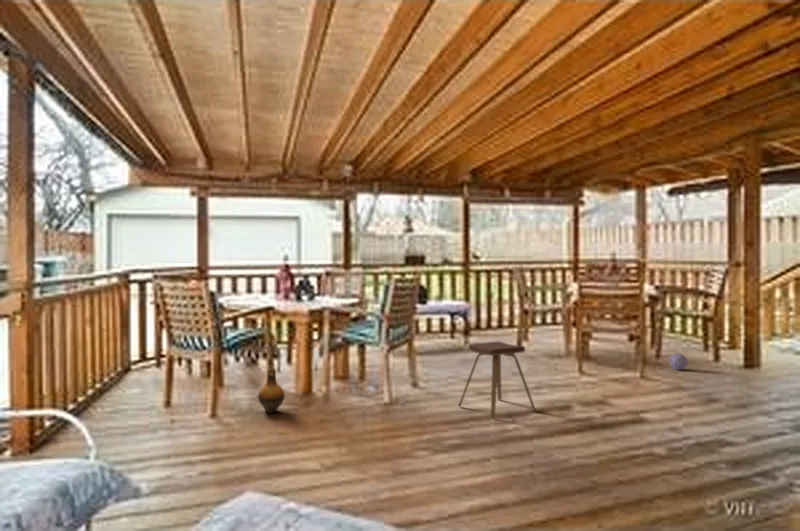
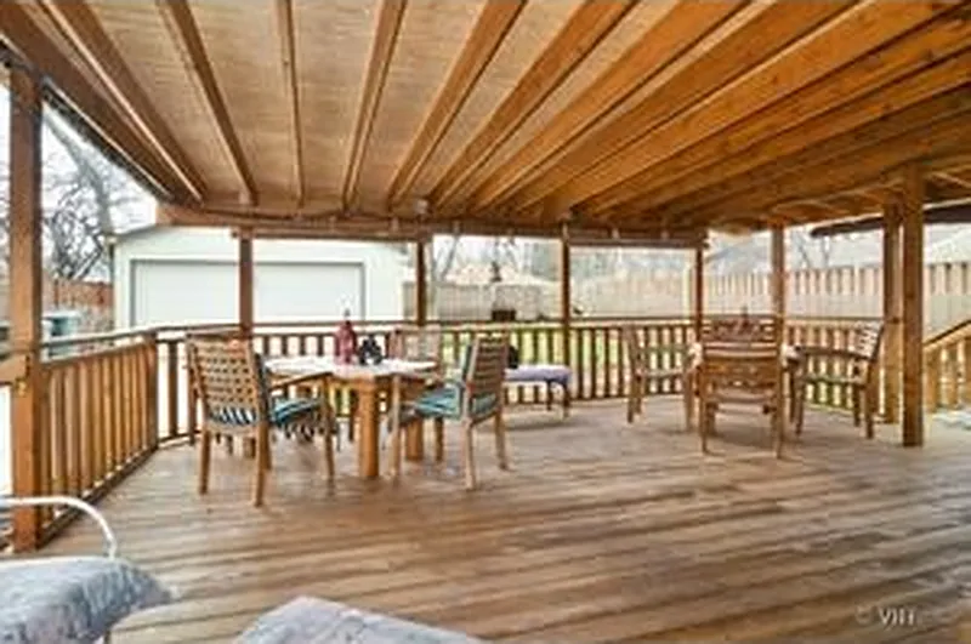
- ceramic jug (271, 389)
- decorative ball (678, 361)
- music stool (496, 377)
